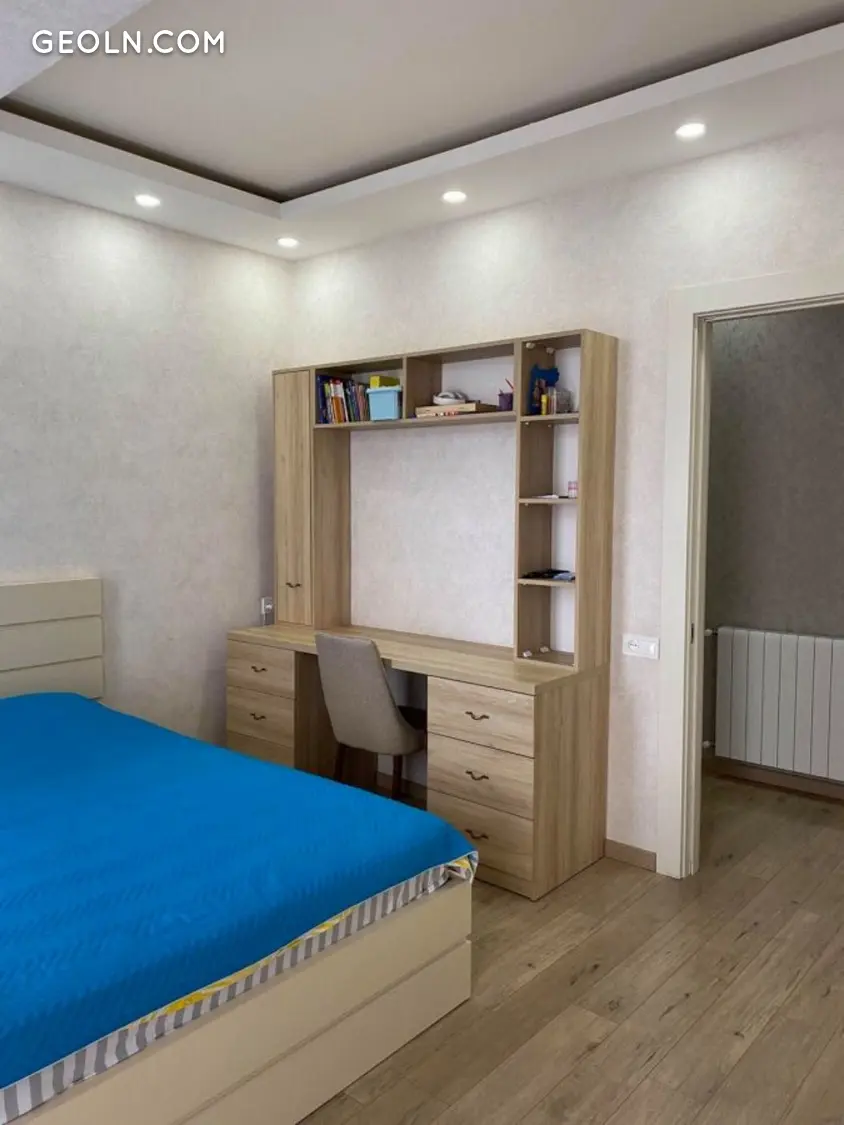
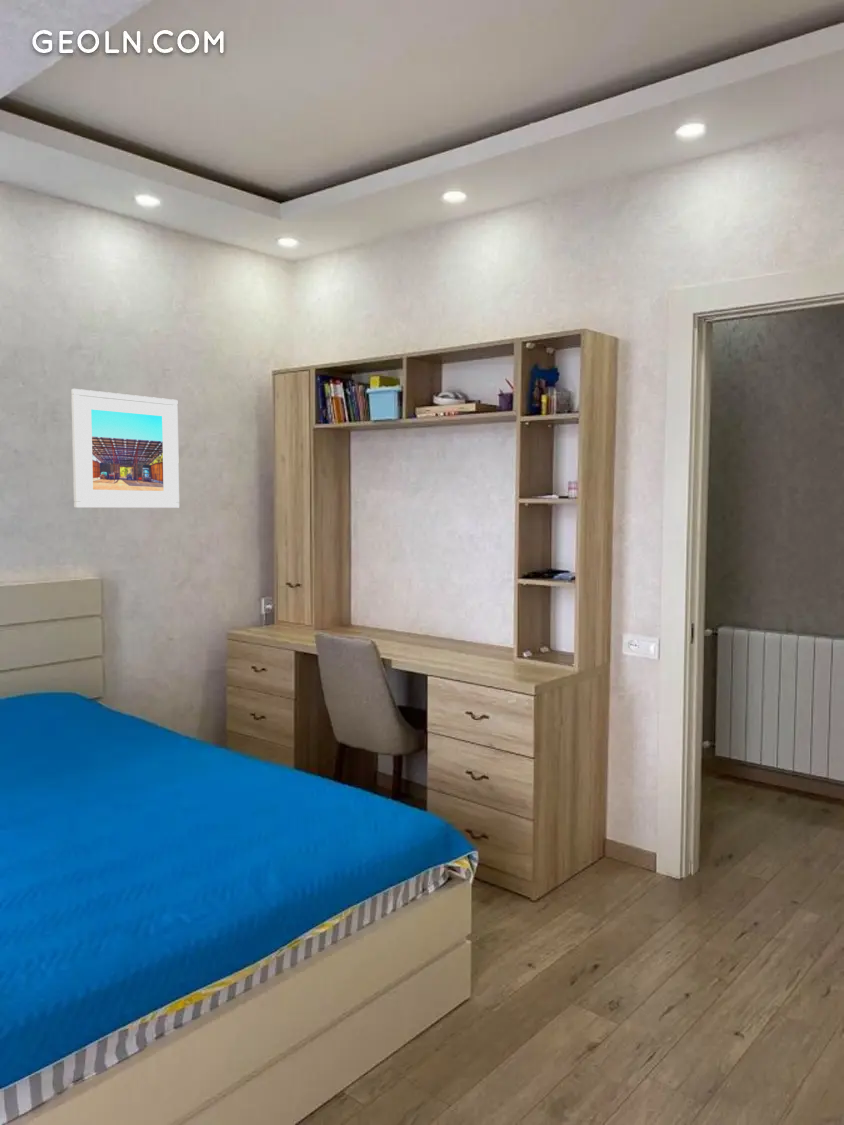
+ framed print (127, 451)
